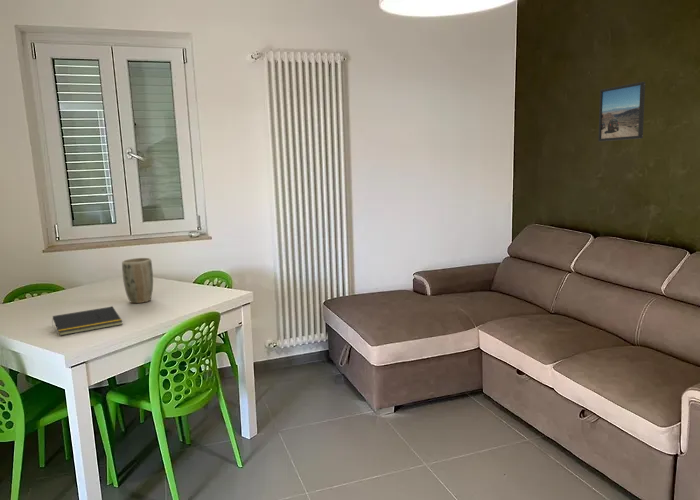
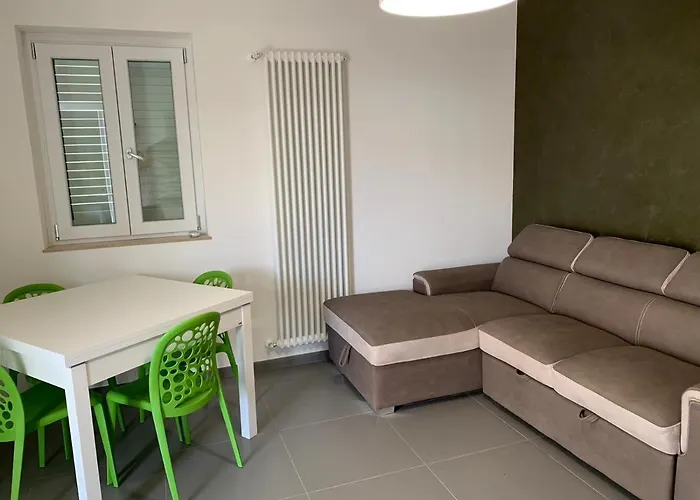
- notepad (87, 320)
- plant pot (138, 280)
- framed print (620, 113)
